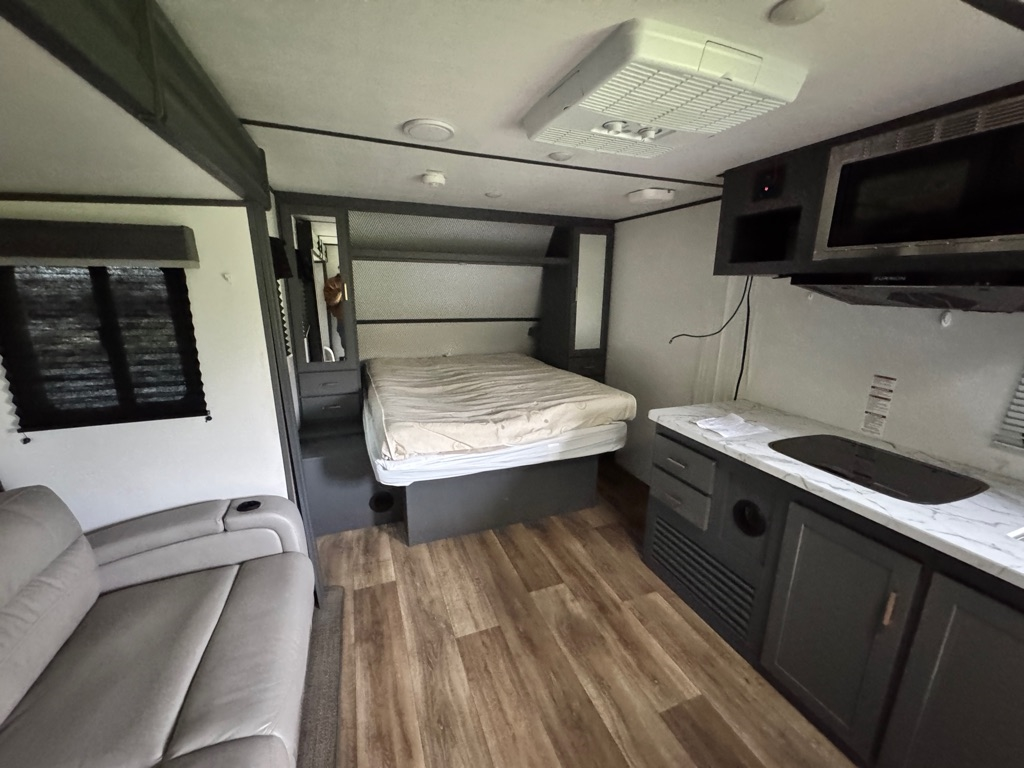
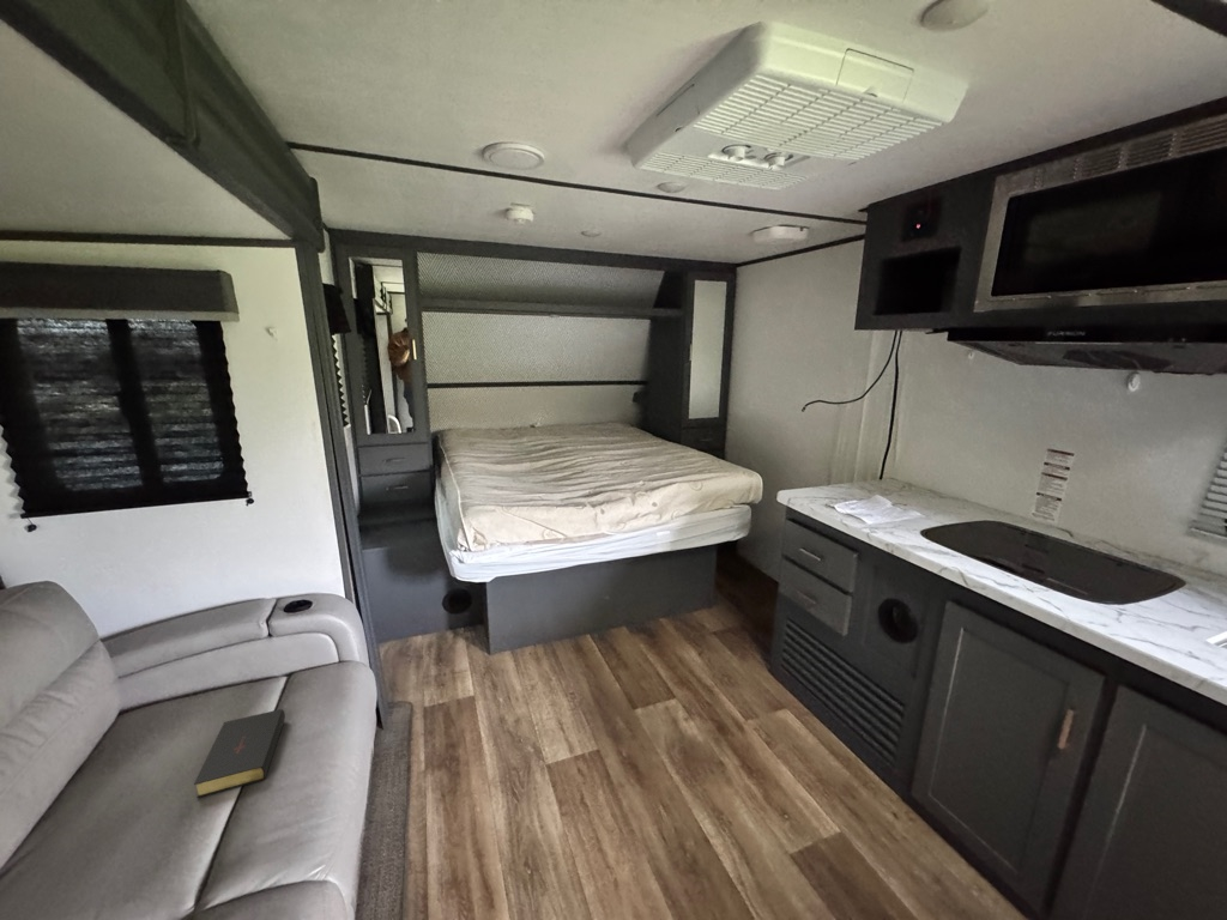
+ bible (247, 742)
